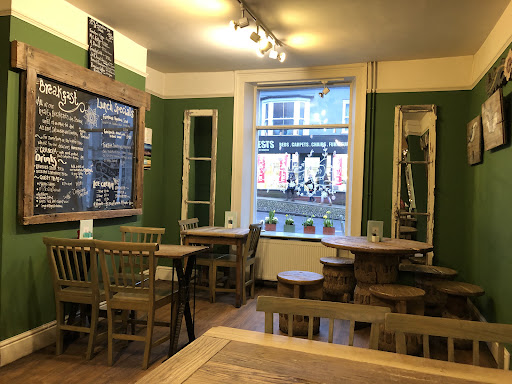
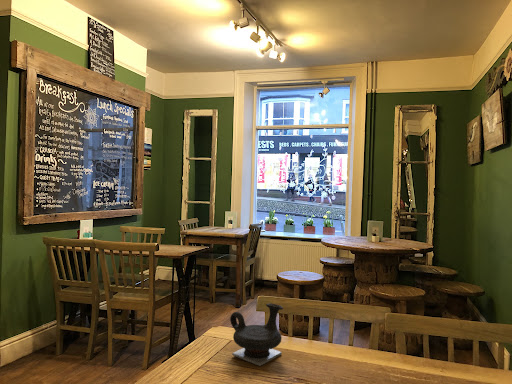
+ teapot (256, 328)
